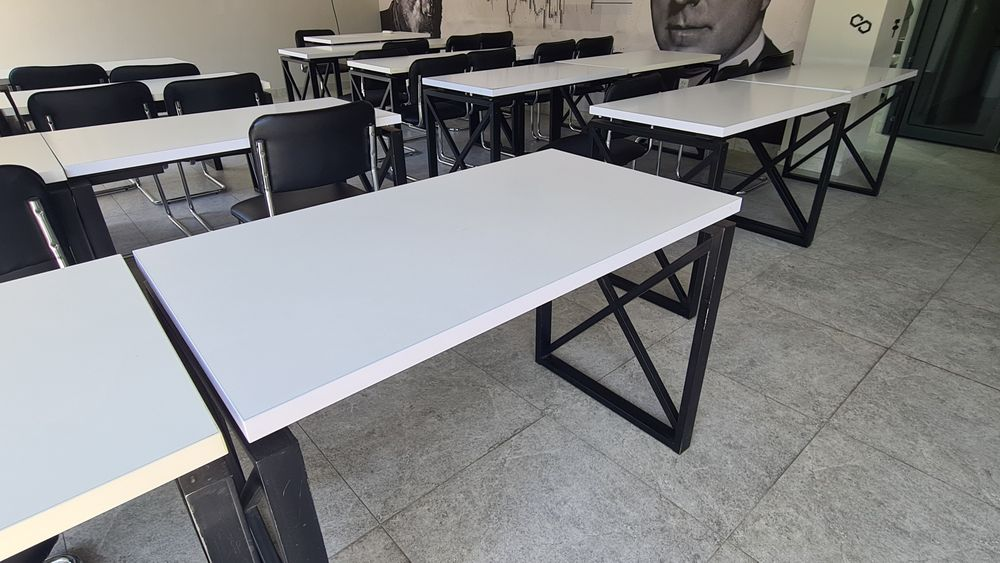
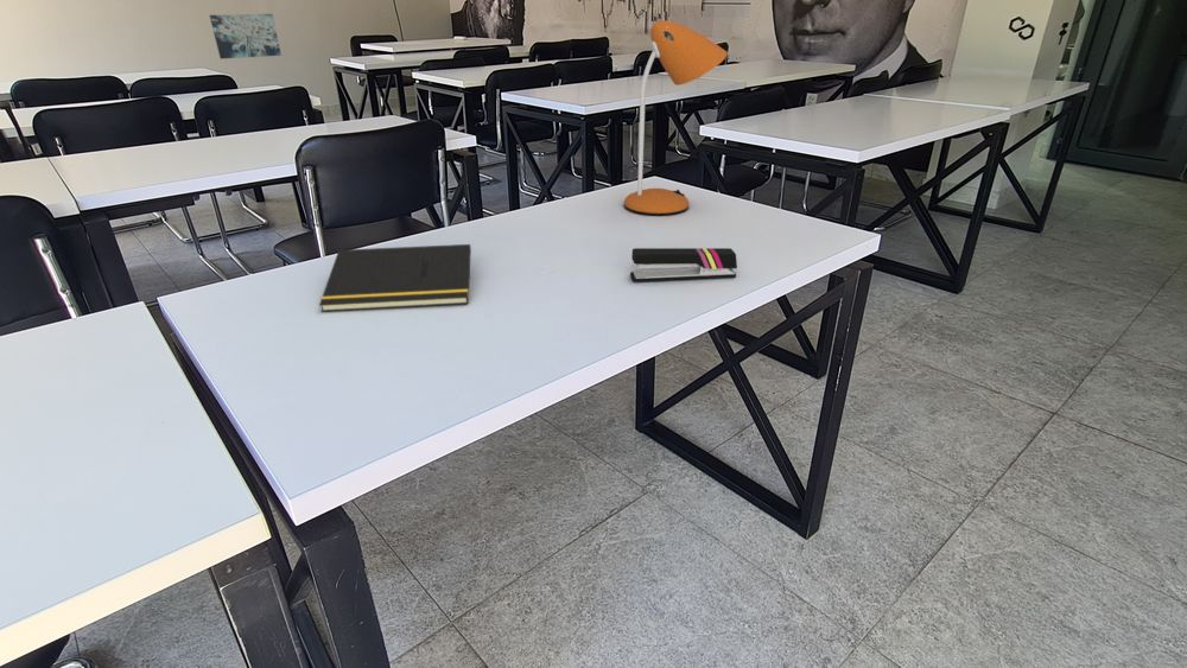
+ stapler (684, 262)
+ wall art (246, 36)
+ notepad (400, 275)
+ desk lamp (643, 117)
